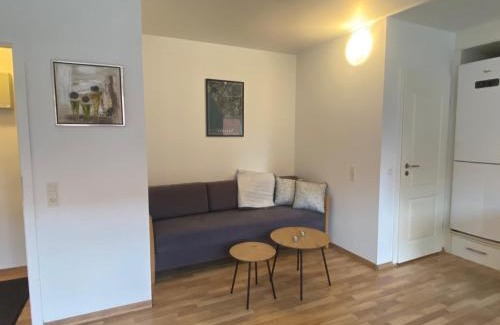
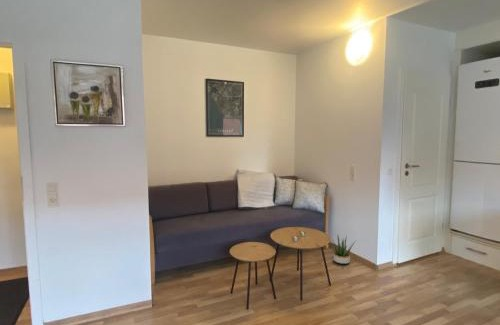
+ potted plant (341, 249)
